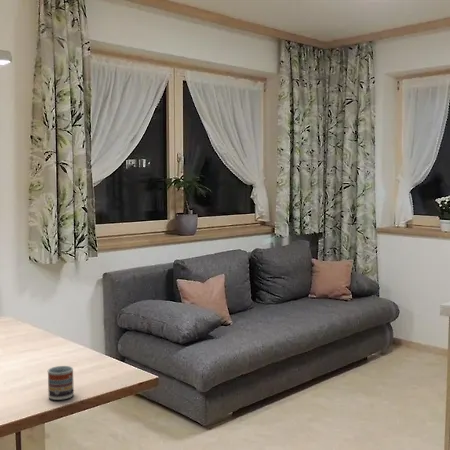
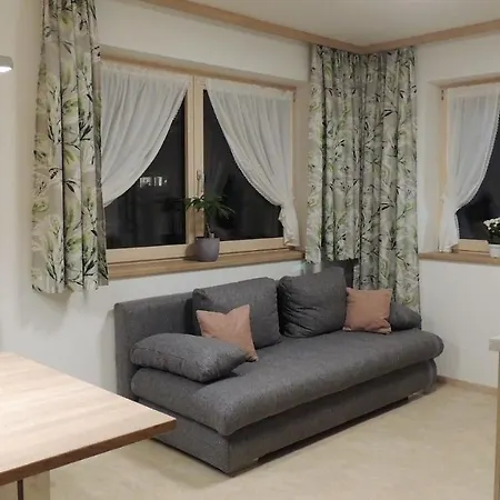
- cup (60, 381)
